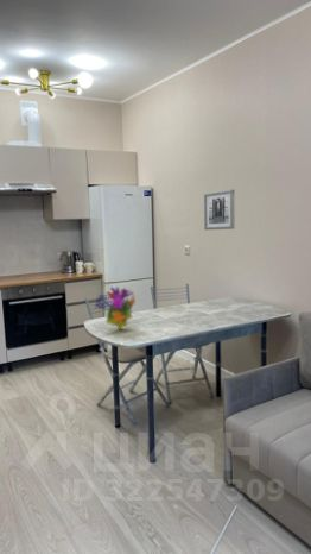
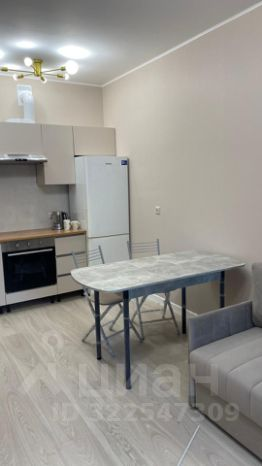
- wall art (218, 210)
- flower arrangement (118, 308)
